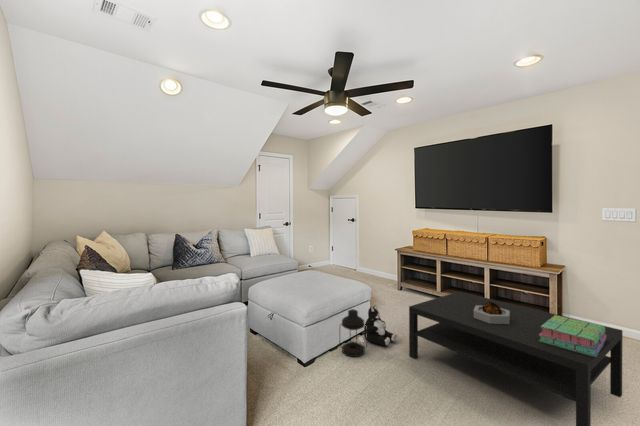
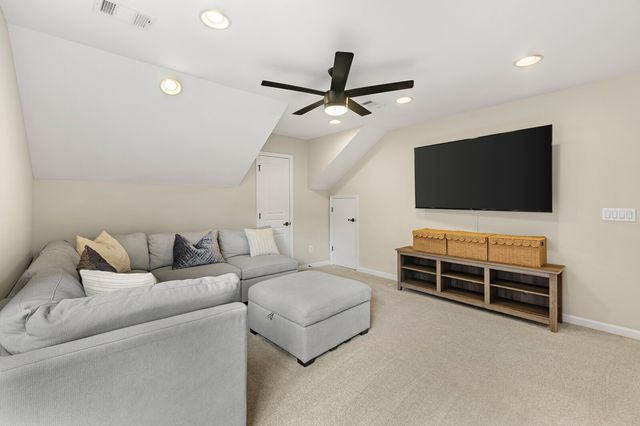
- decorative bowl (491, 309)
- plush toy (378, 324)
- stack of books (572, 333)
- lantern (353, 329)
- coffee table (503, 345)
